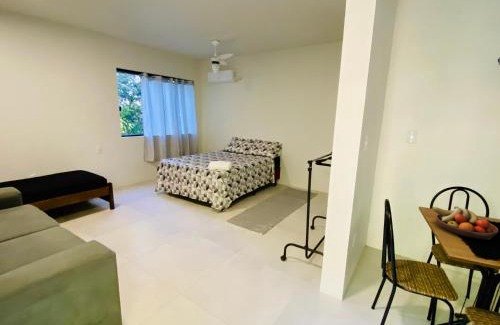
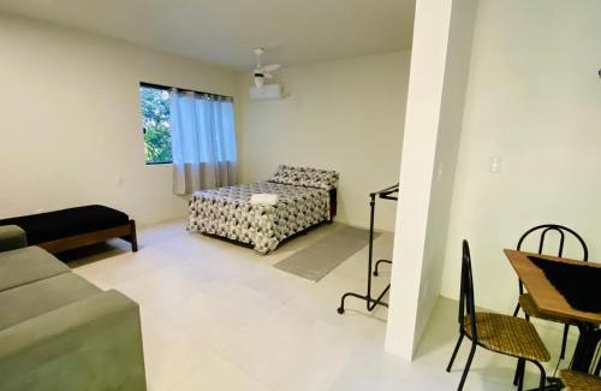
- fruit bowl (465, 220)
